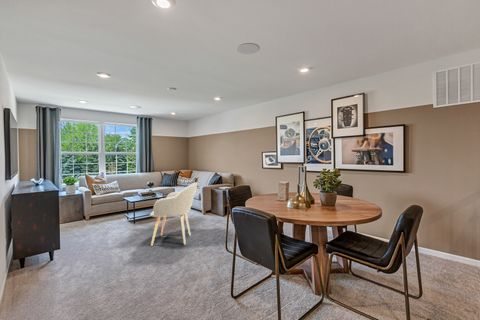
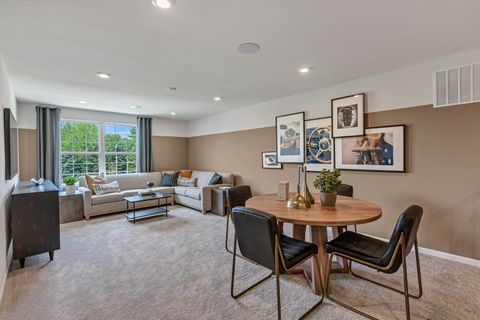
- armchair (172, 211)
